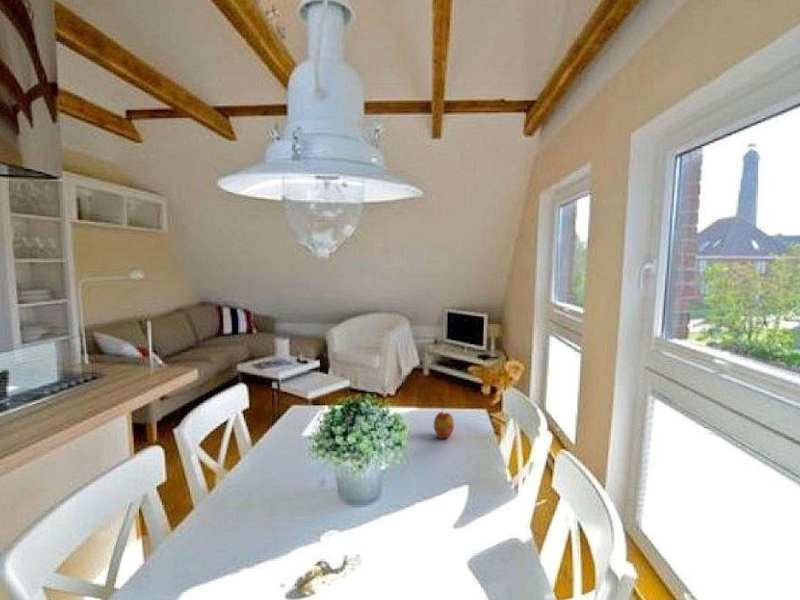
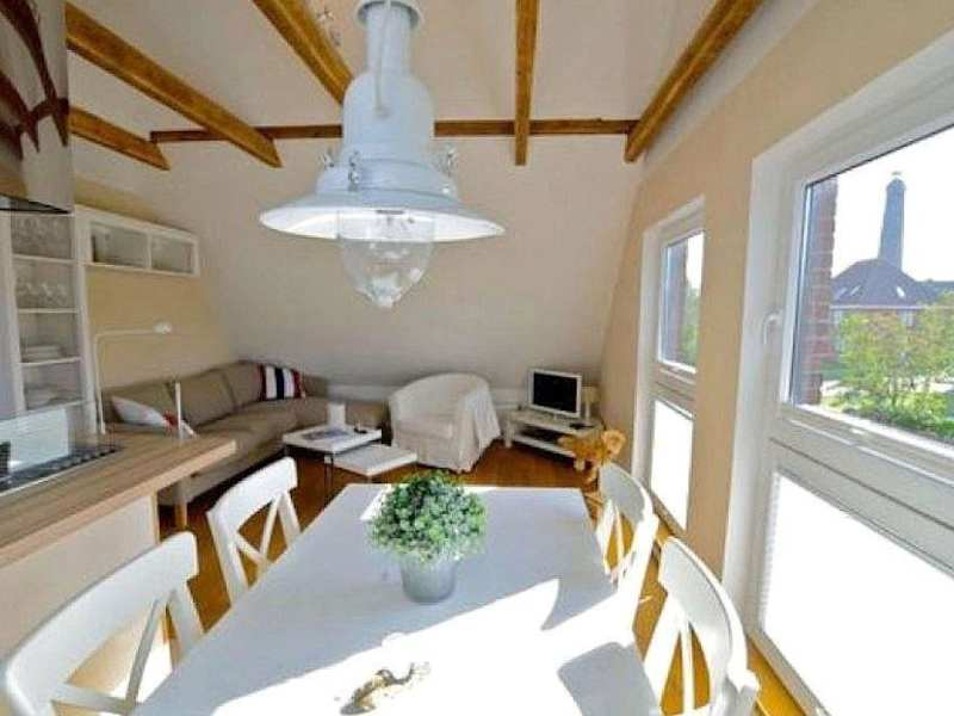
- apple (443, 423)
